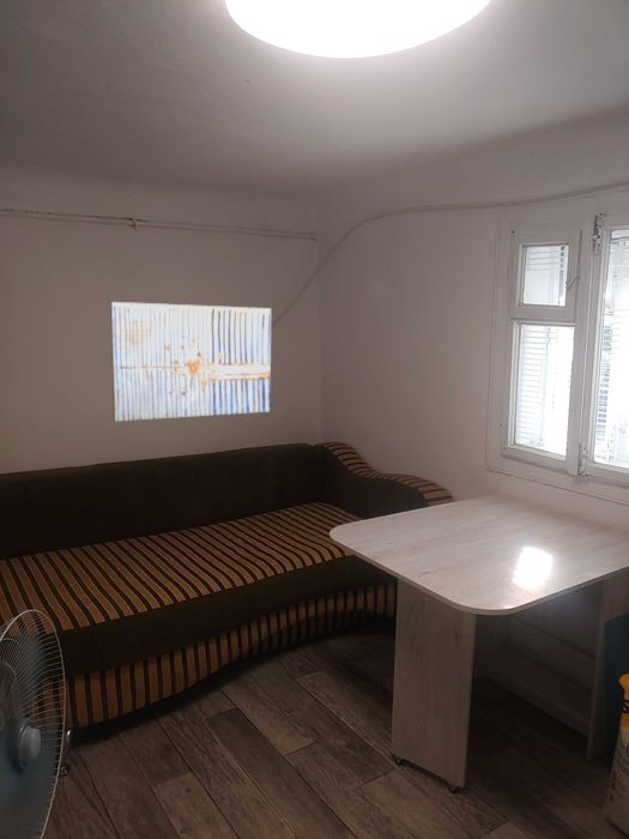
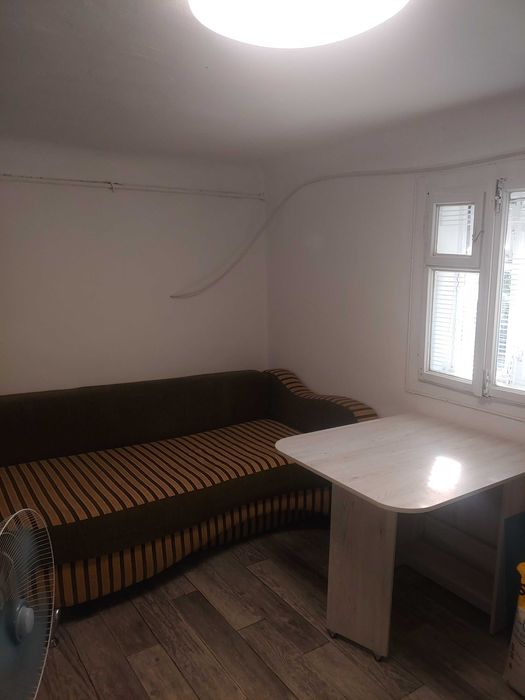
- wall art (196, 361)
